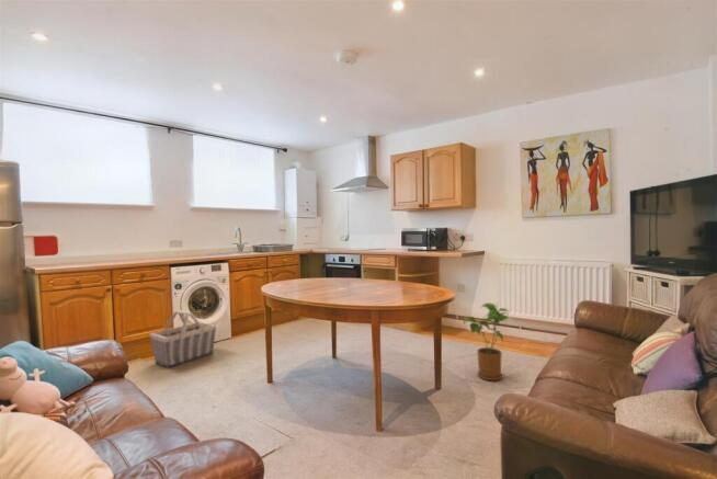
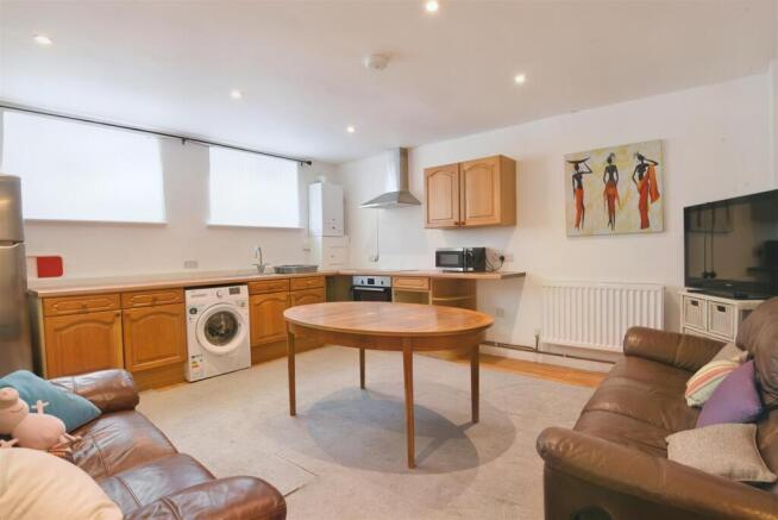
- house plant (486, 340)
- basket (184, 334)
